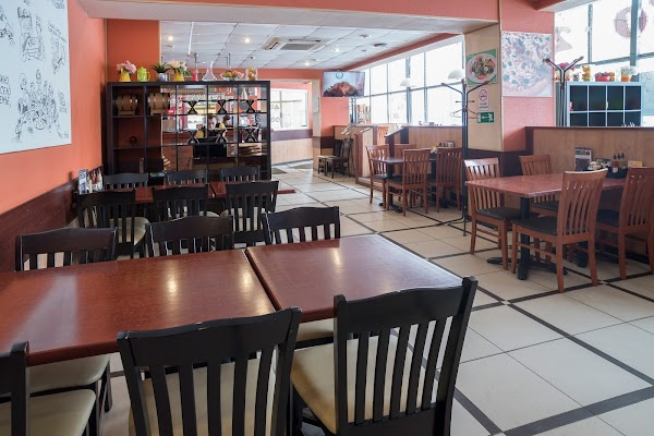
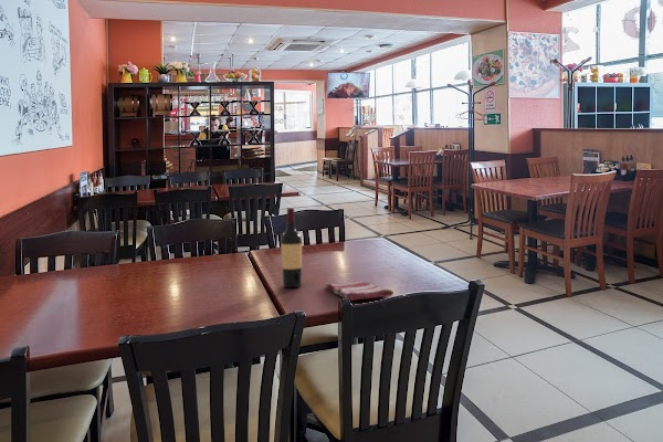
+ dish towel (357, 288)
+ wine bottle (291, 246)
